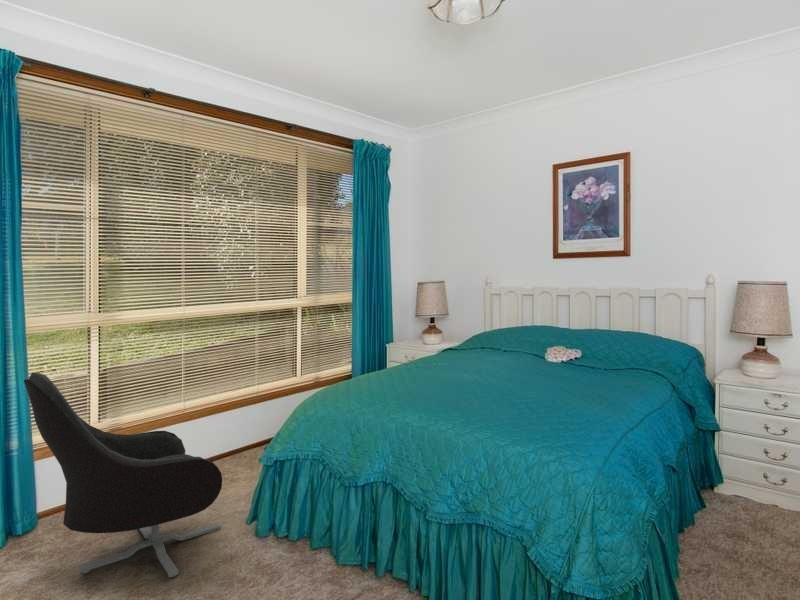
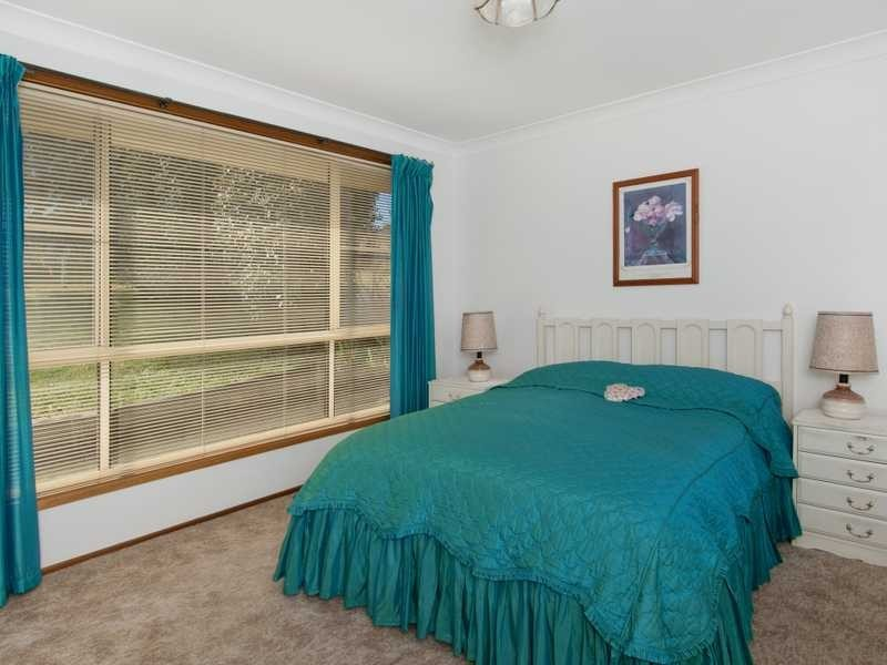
- armchair (144, 458)
